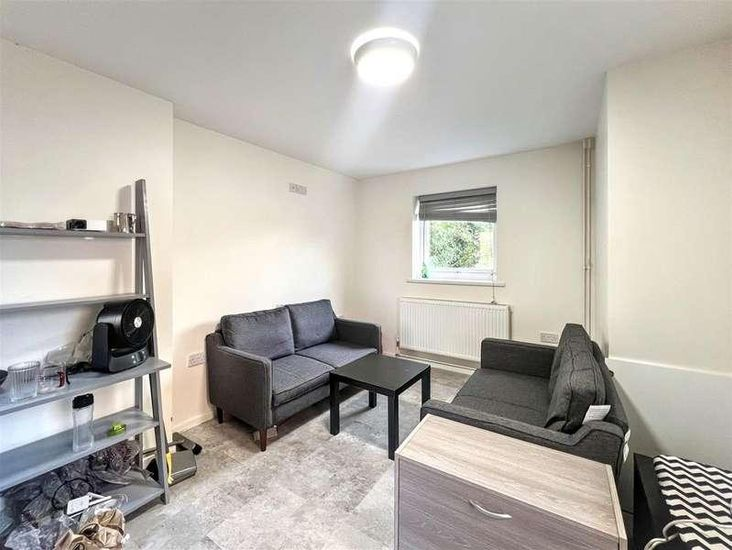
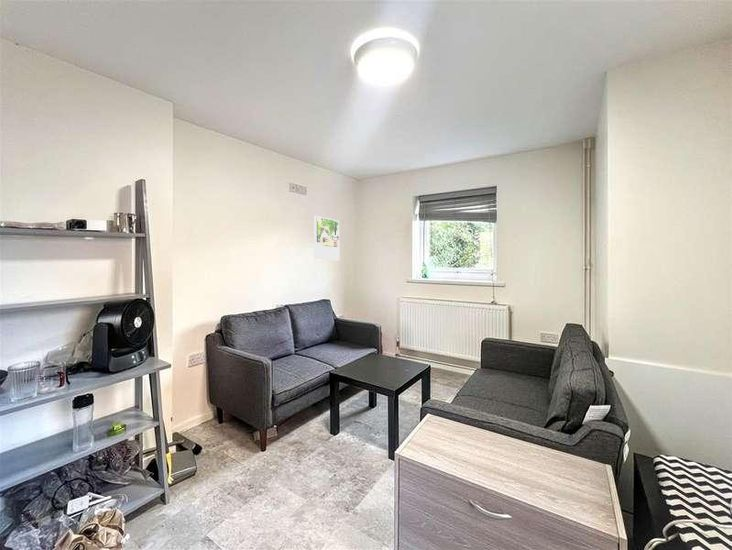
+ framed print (327, 239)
